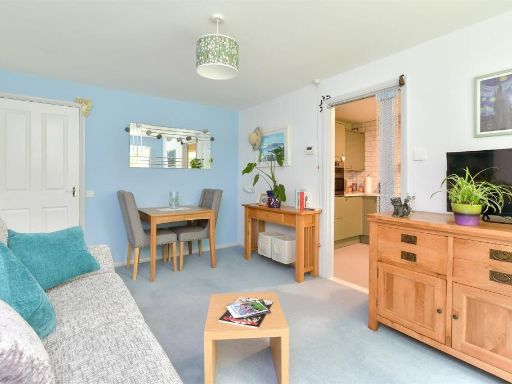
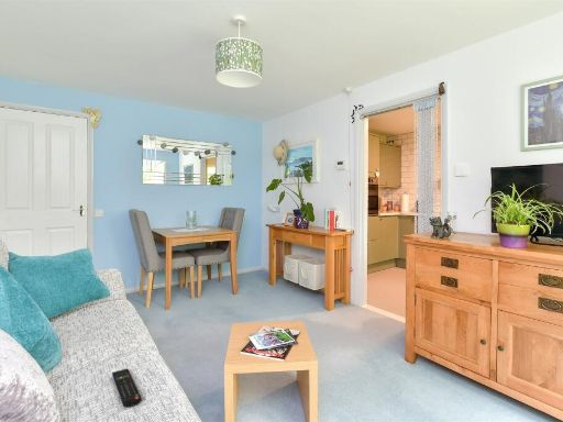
+ remote control (125, 386)
